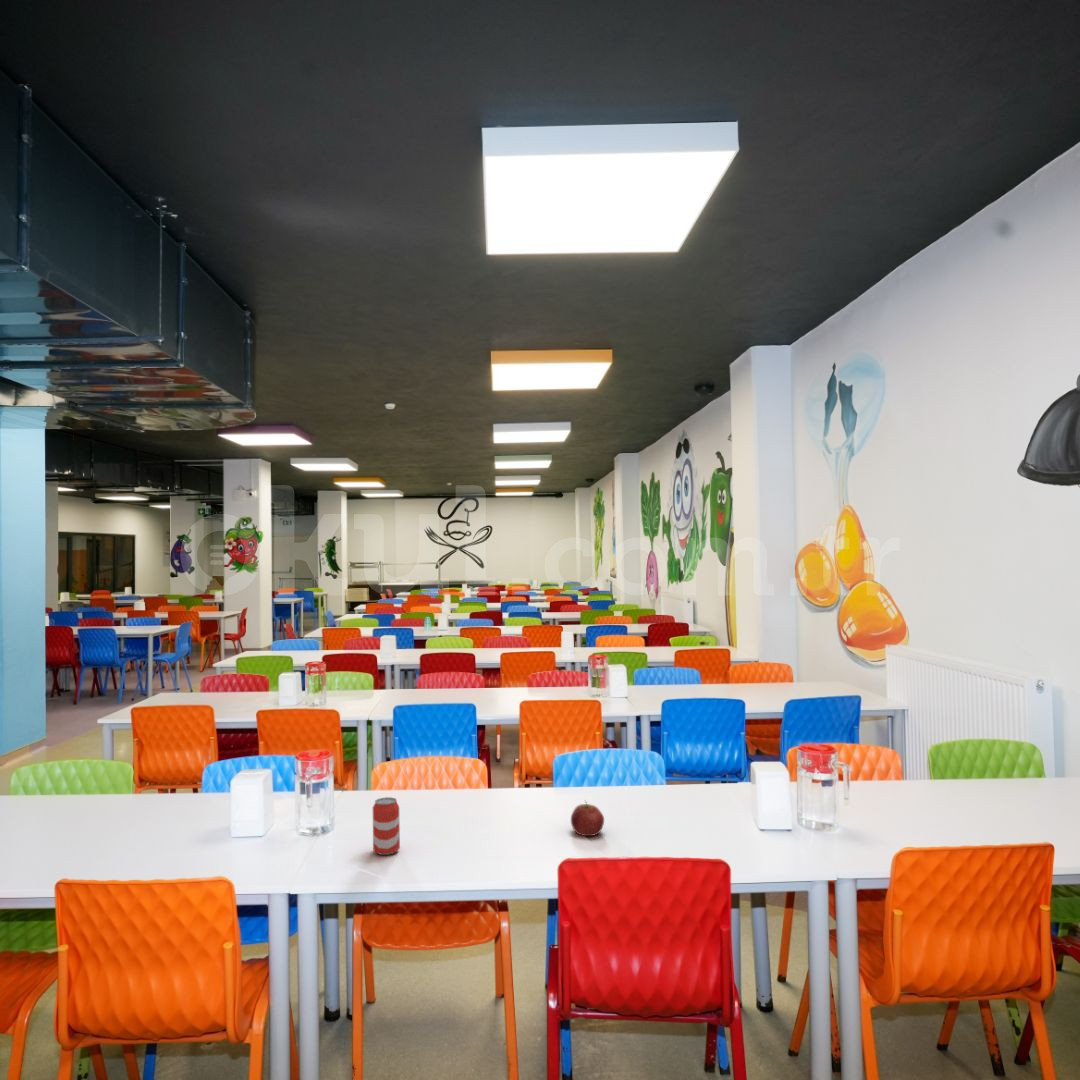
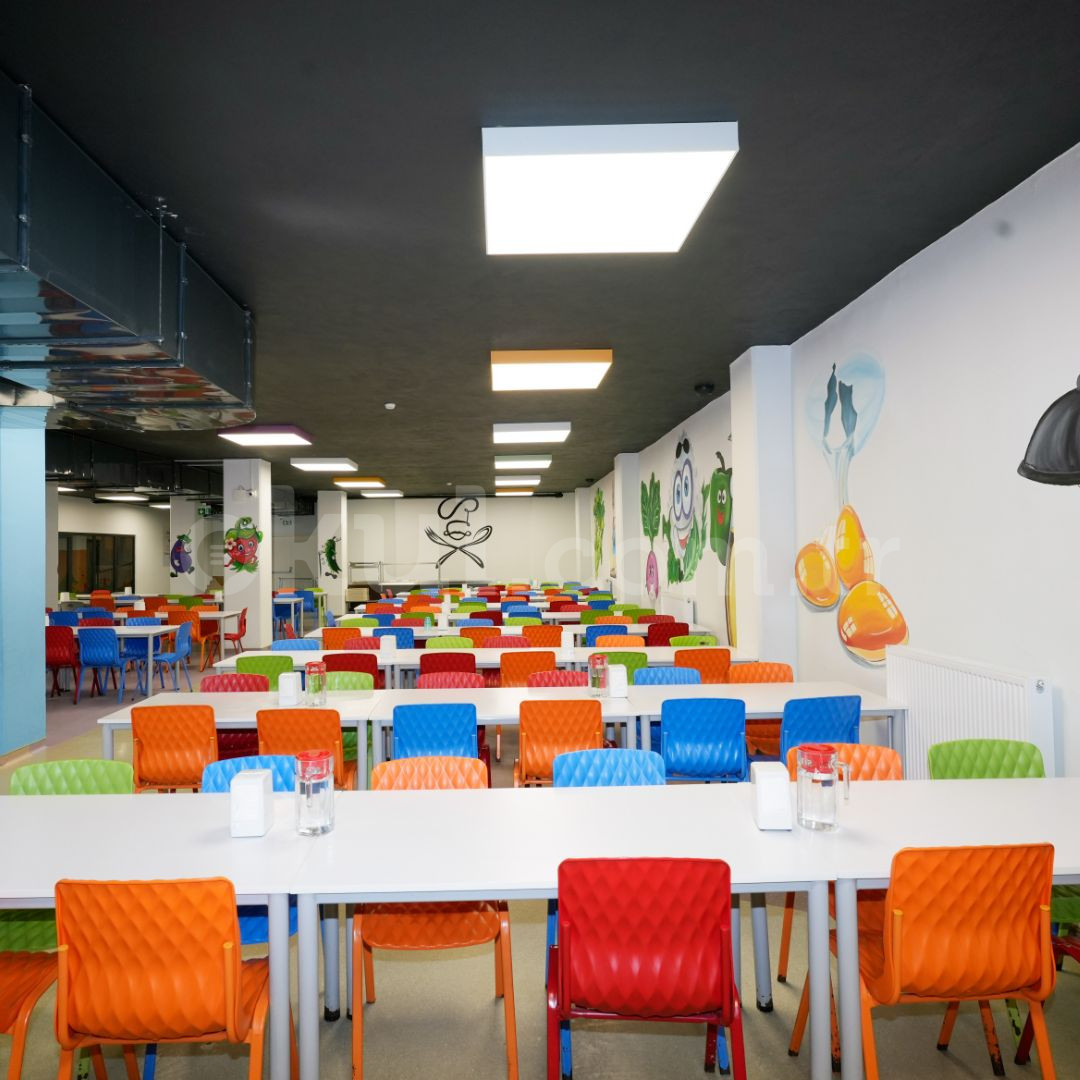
- beverage can (386, 826)
- apple (587, 816)
